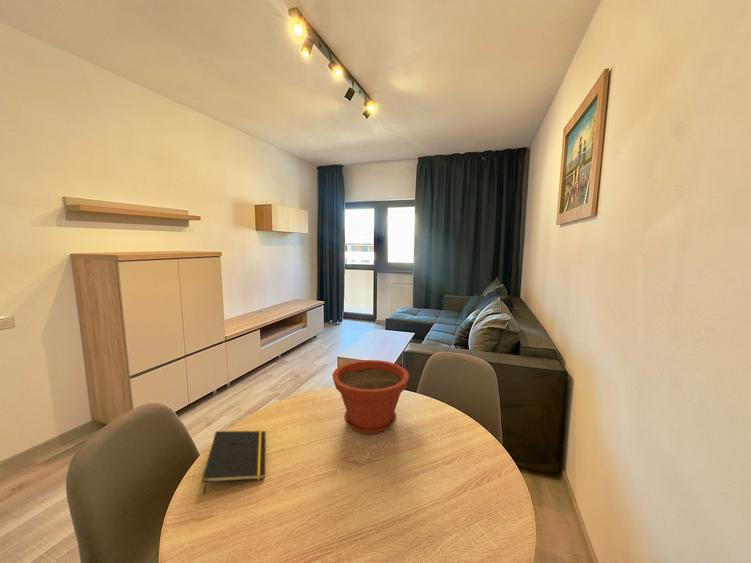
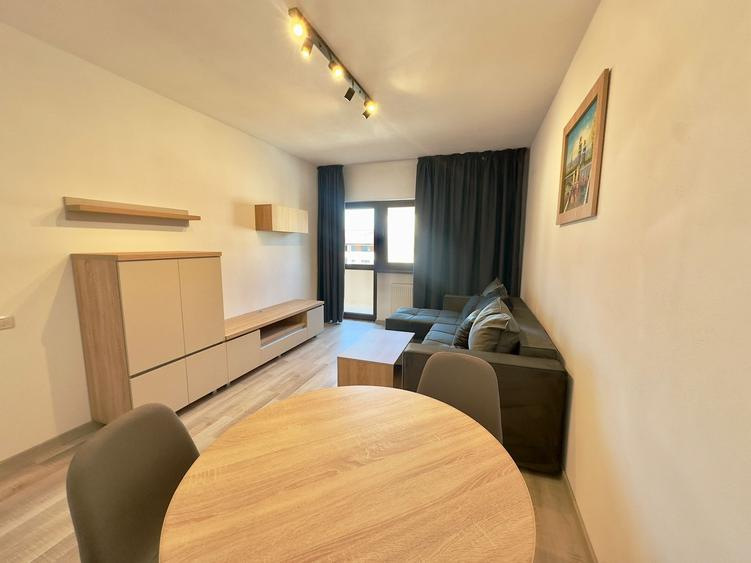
- notepad (238, 453)
- plant pot (370, 398)
